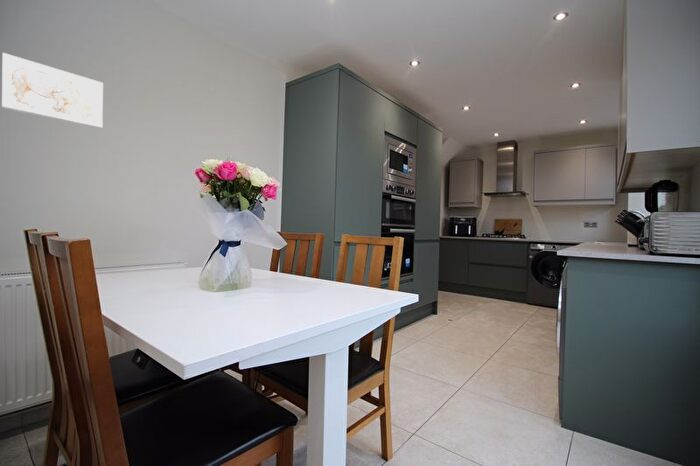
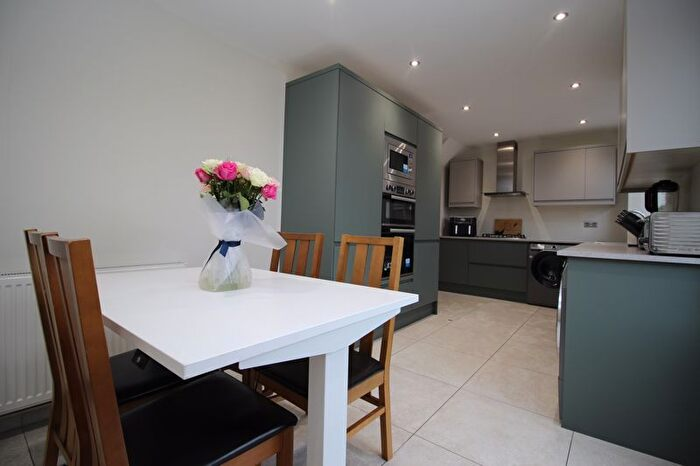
- wall art (56, 94)
